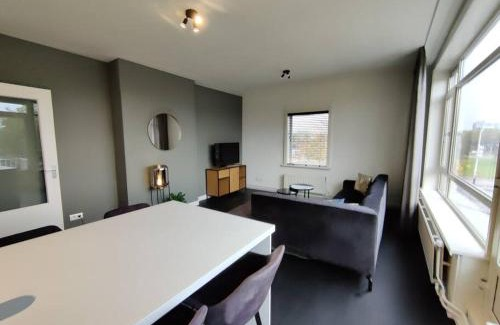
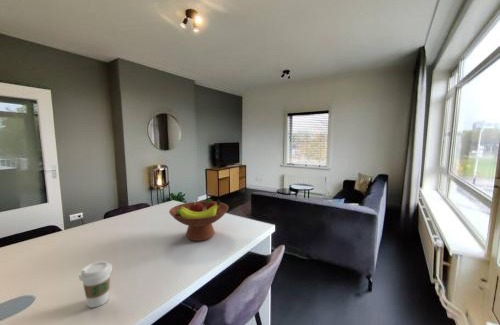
+ fruit bowl (200, 216)
+ coffee cup (97, 284)
